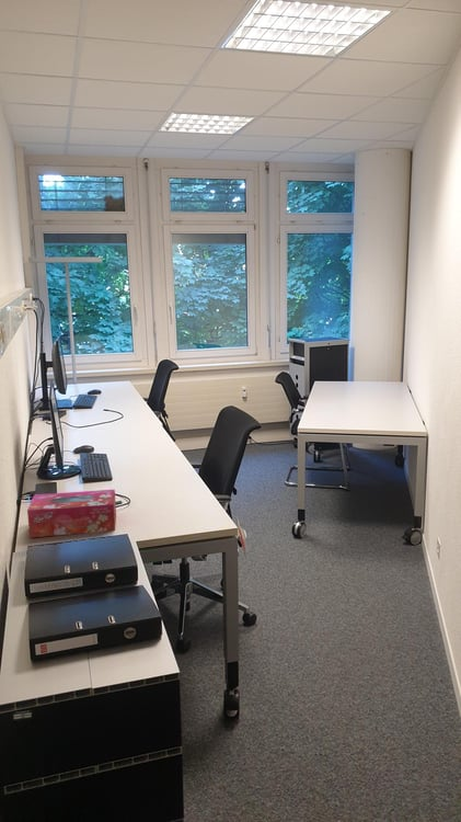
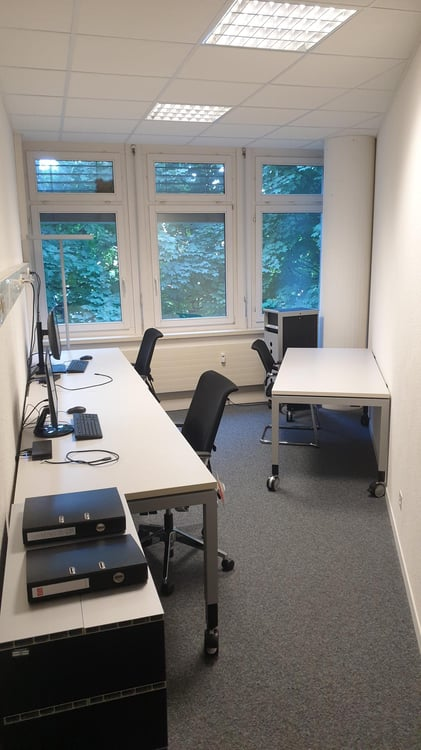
- tissue box (73, 512)
